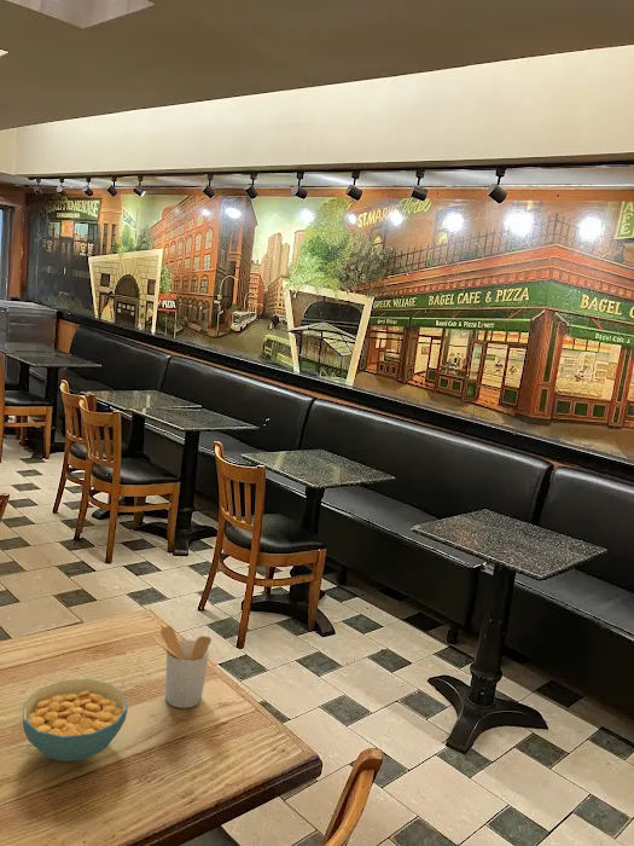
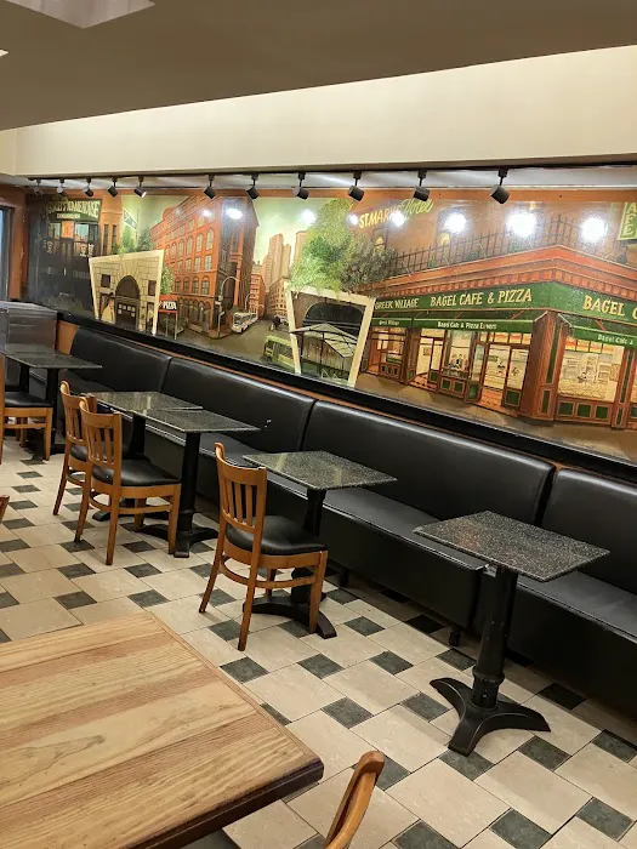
- cereal bowl (74, 728)
- utensil holder (178, 665)
